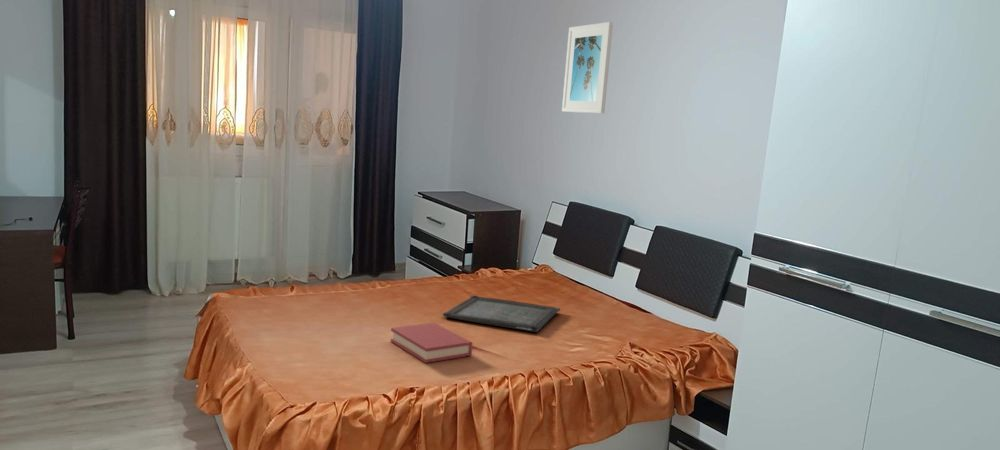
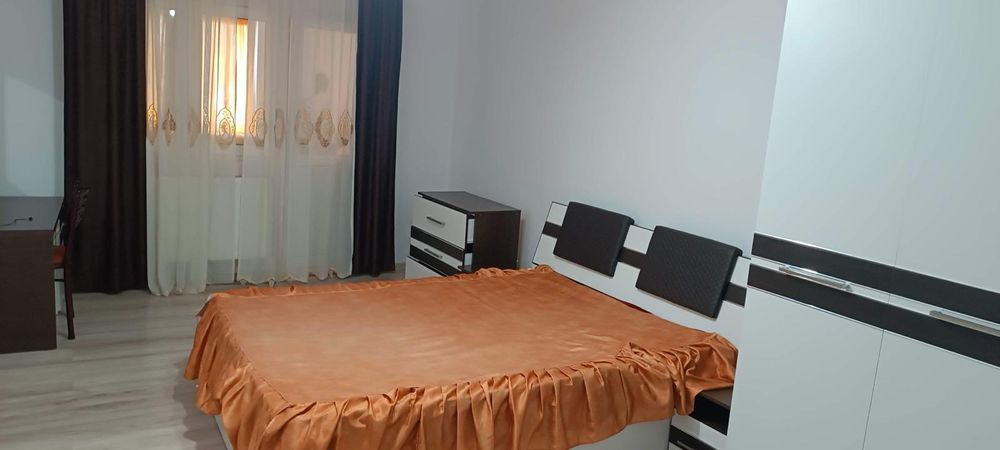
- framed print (586, 69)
- hardback book (430, 341)
- serving tray (503, 312)
